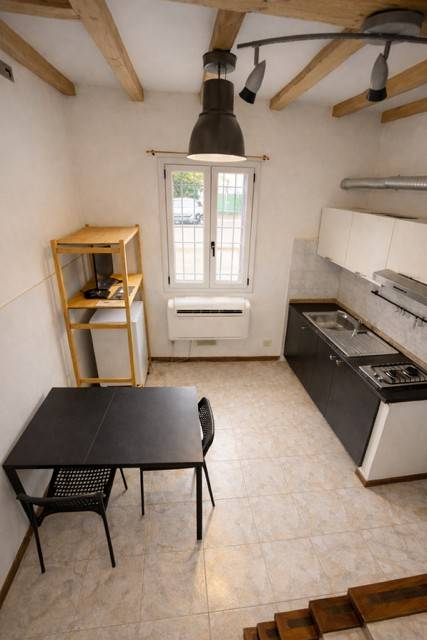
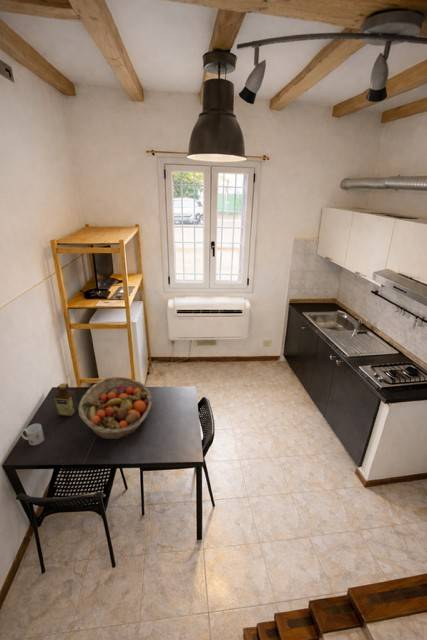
+ mug (31, 434)
+ bottle (65, 399)
+ fruit basket (117, 407)
